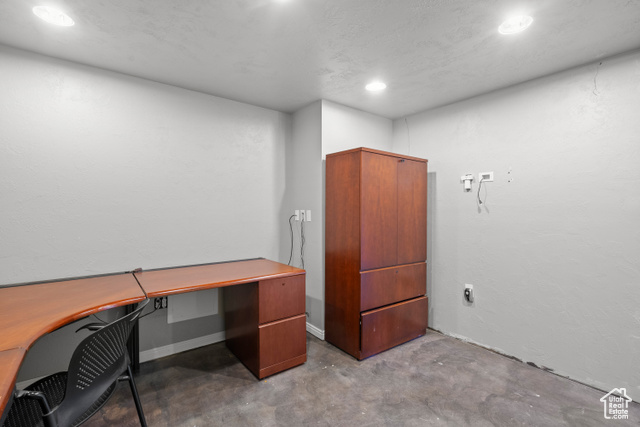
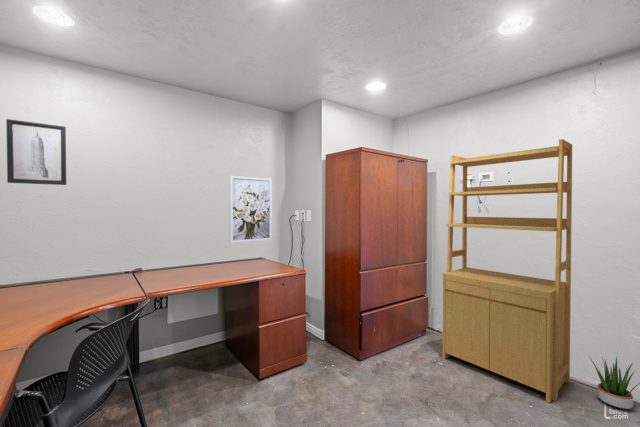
+ wall art (37, 153)
+ wall art (251, 209)
+ potted plant (614, 381)
+ shelving unit (500, 272)
